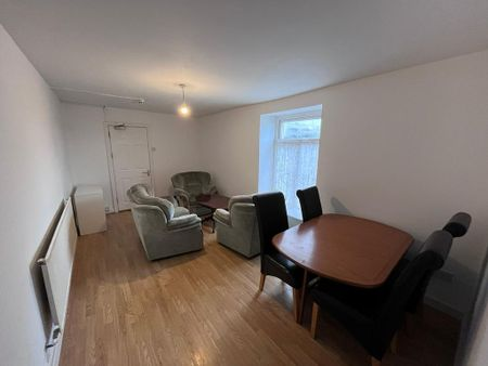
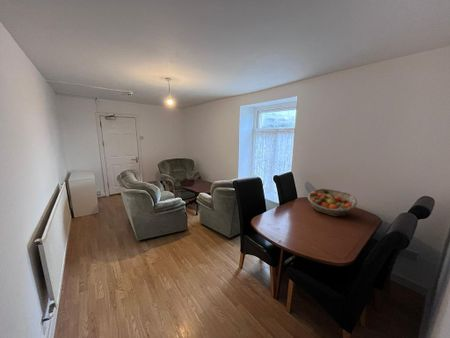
+ fruit basket (330, 201)
